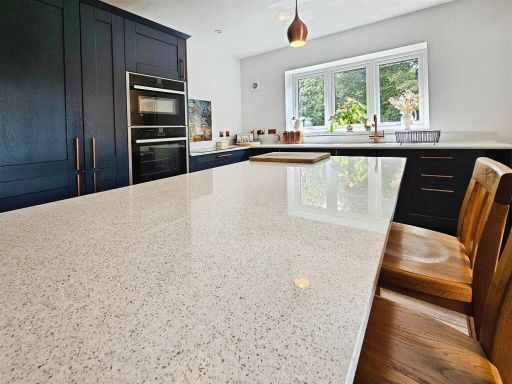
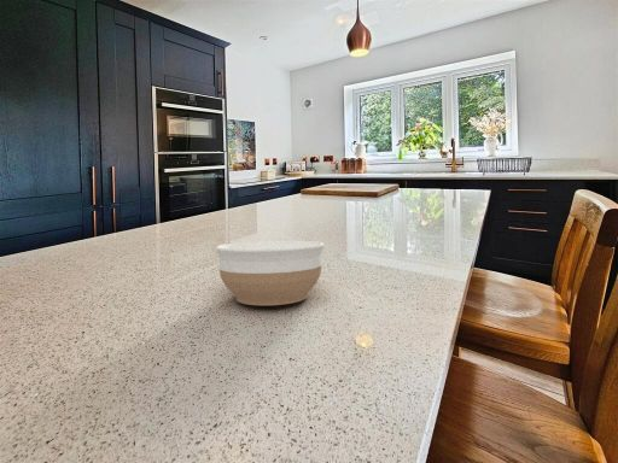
+ bowl (270, 270)
